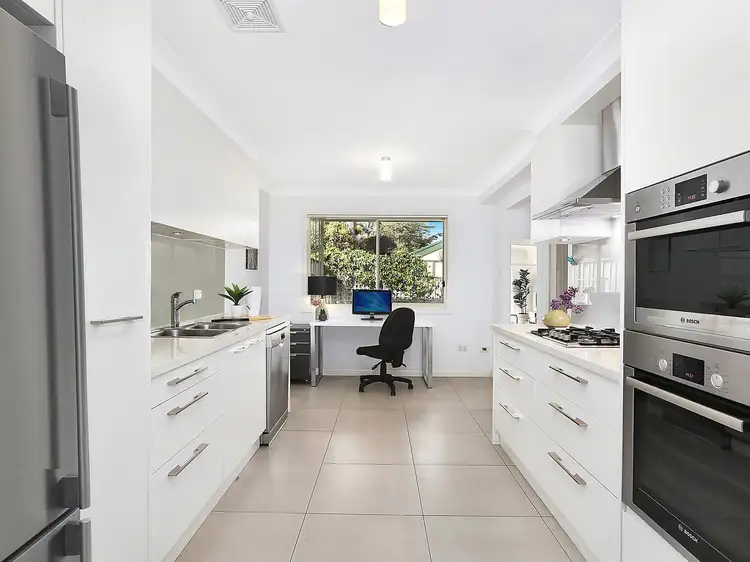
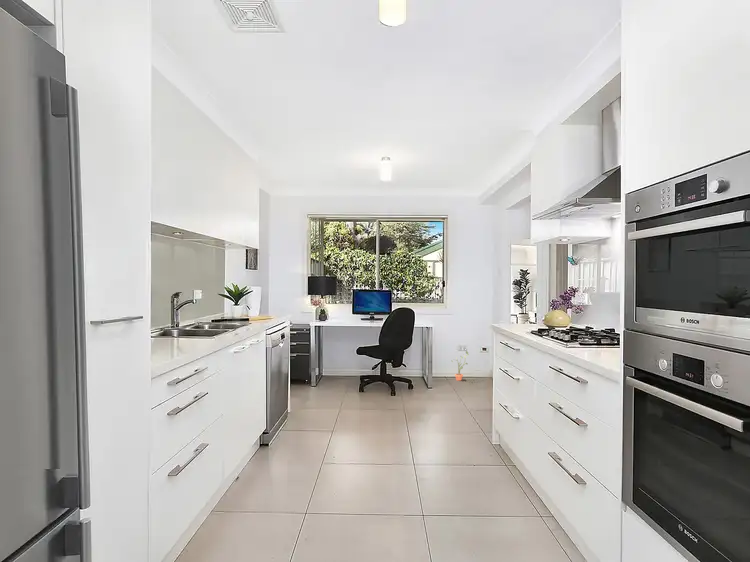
+ potted plant (461, 366)
